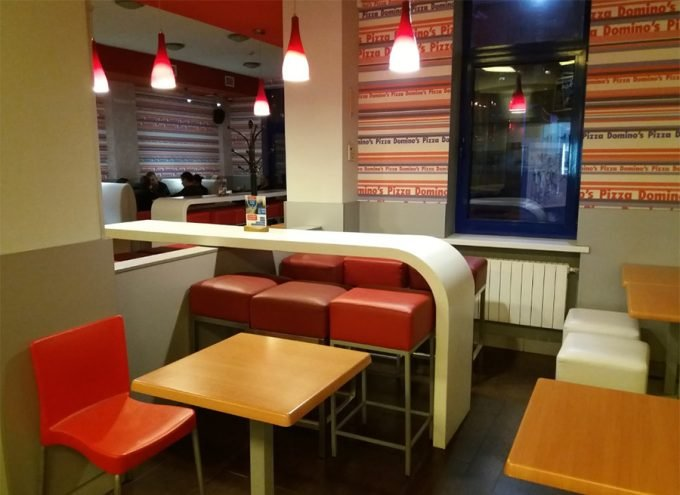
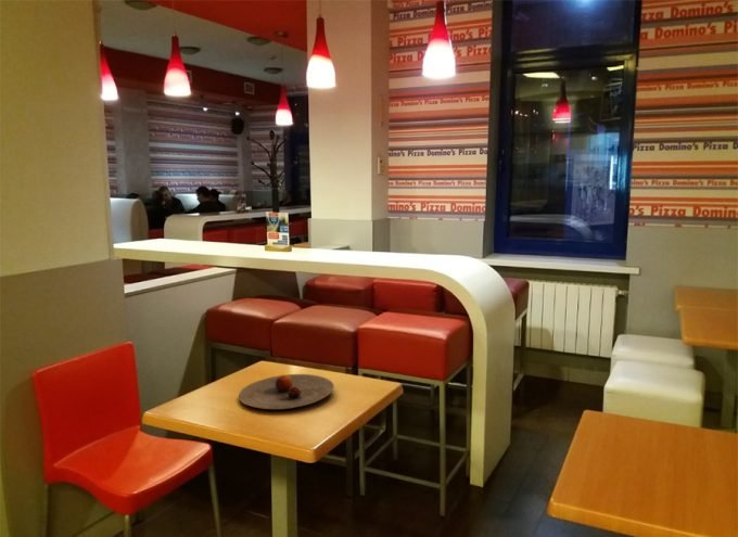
+ plate (287, 386)
